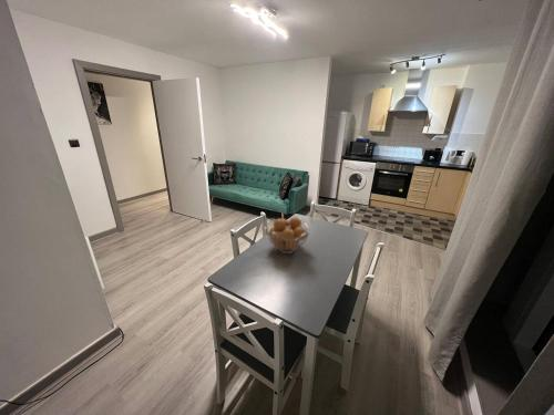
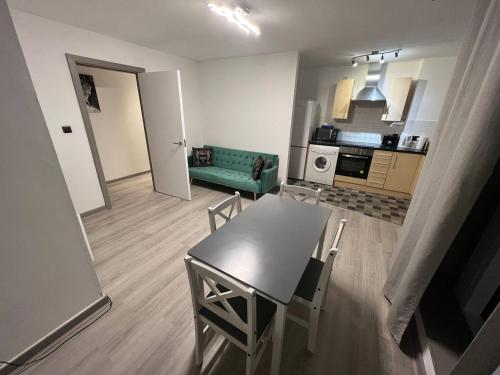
- fruit basket (287, 234)
